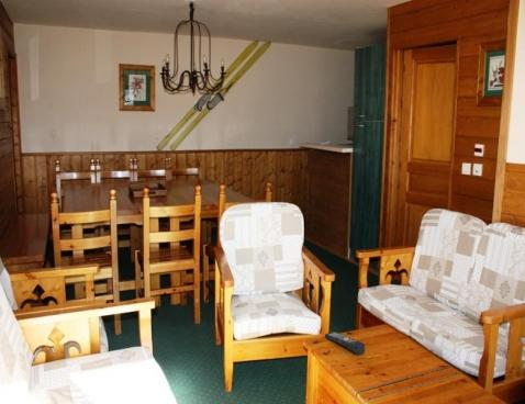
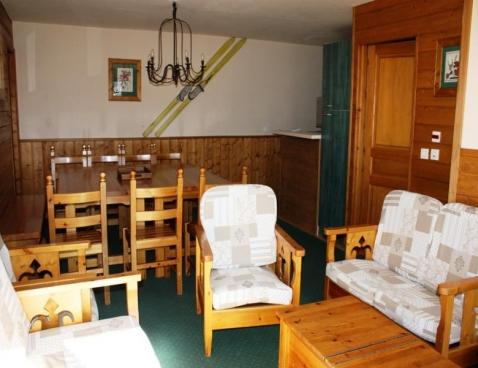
- remote control (344, 340)
